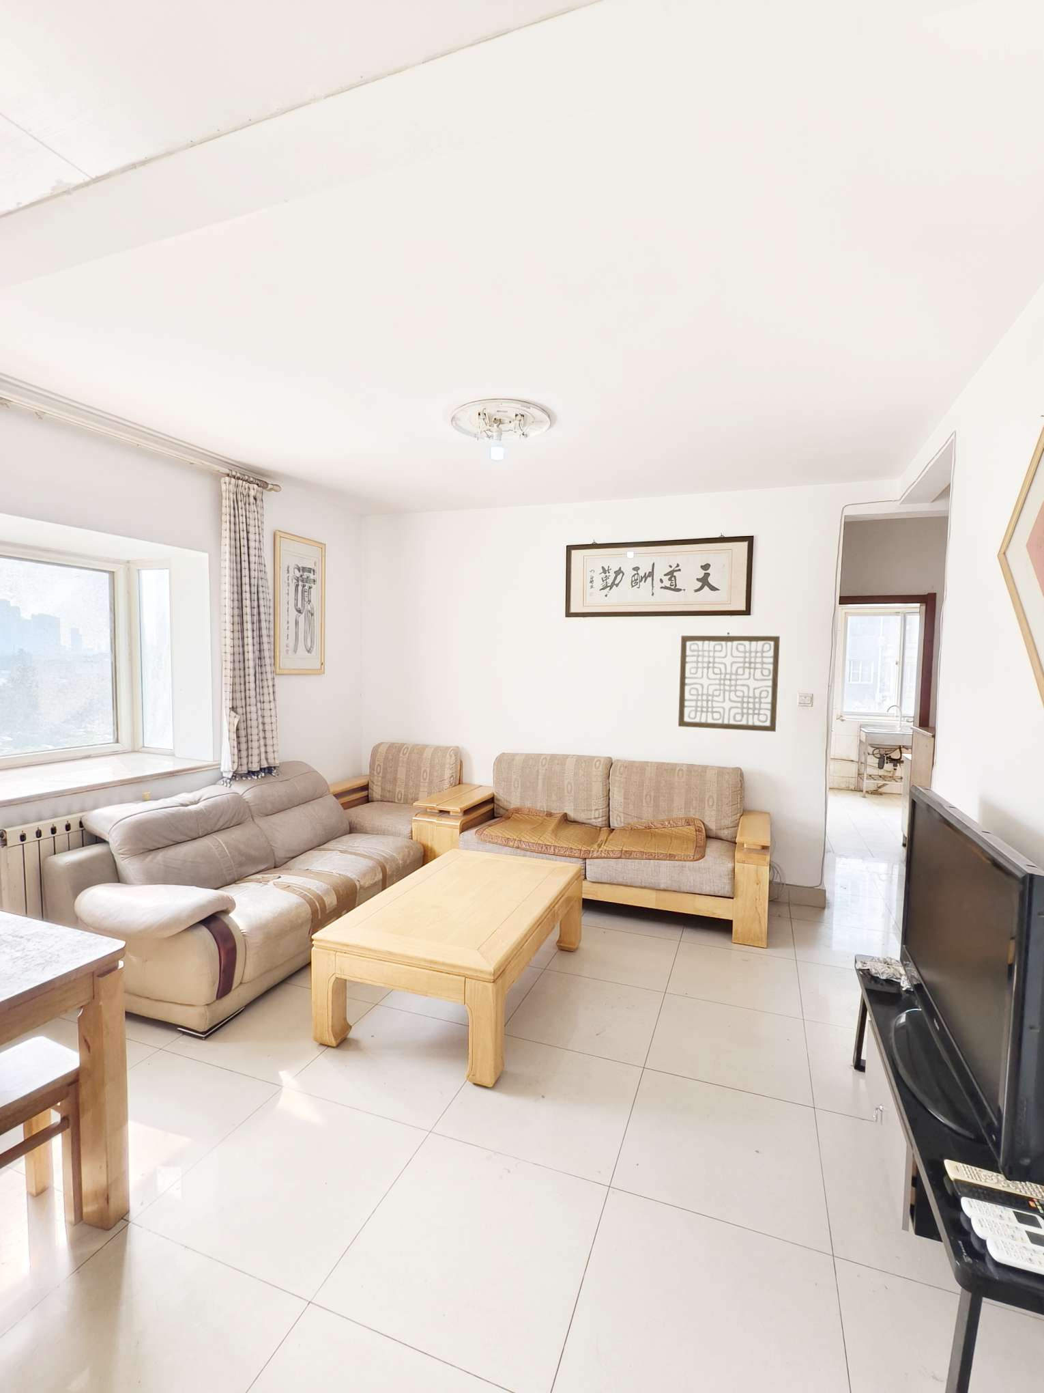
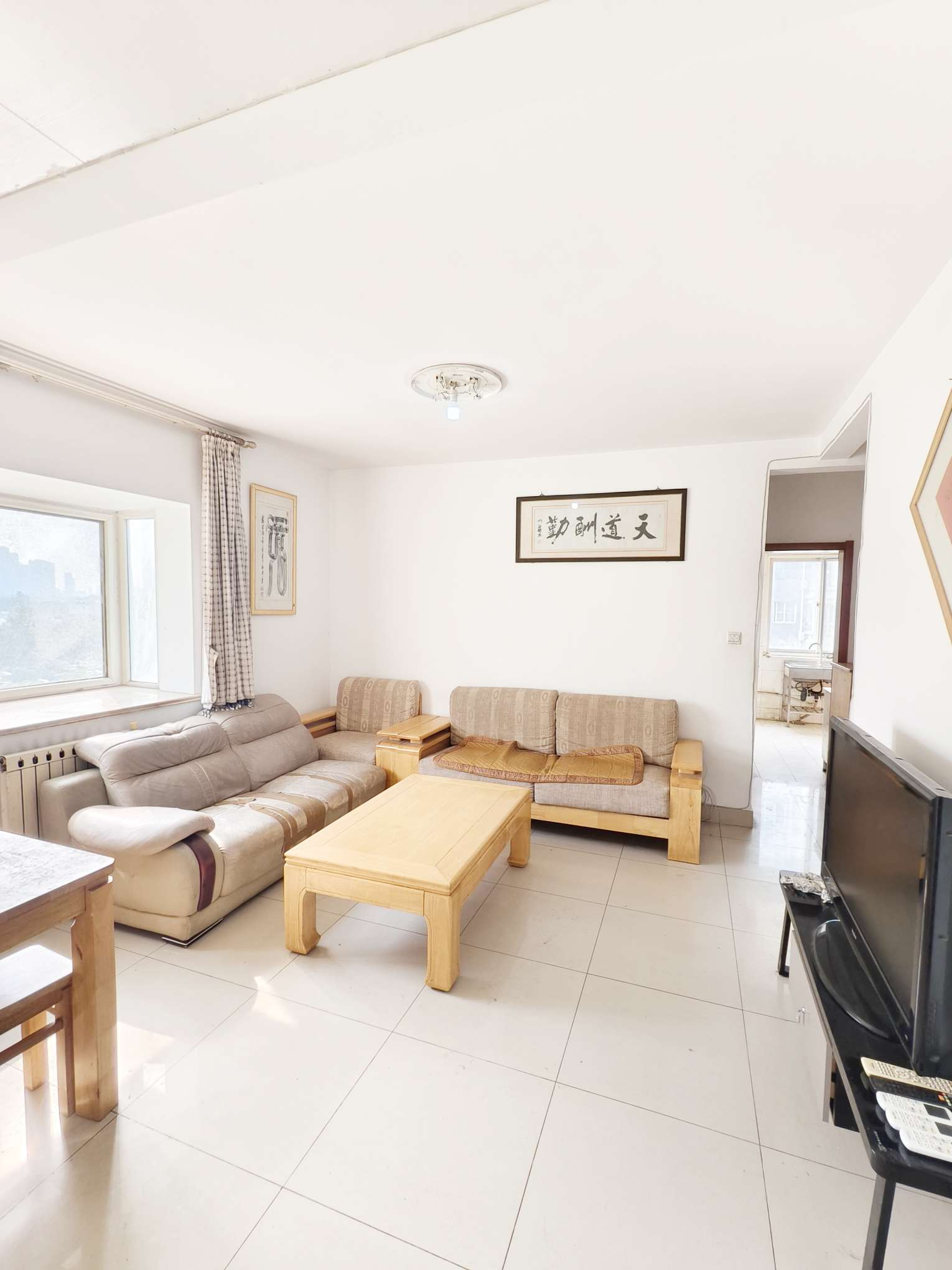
- wall art (727, 679)
